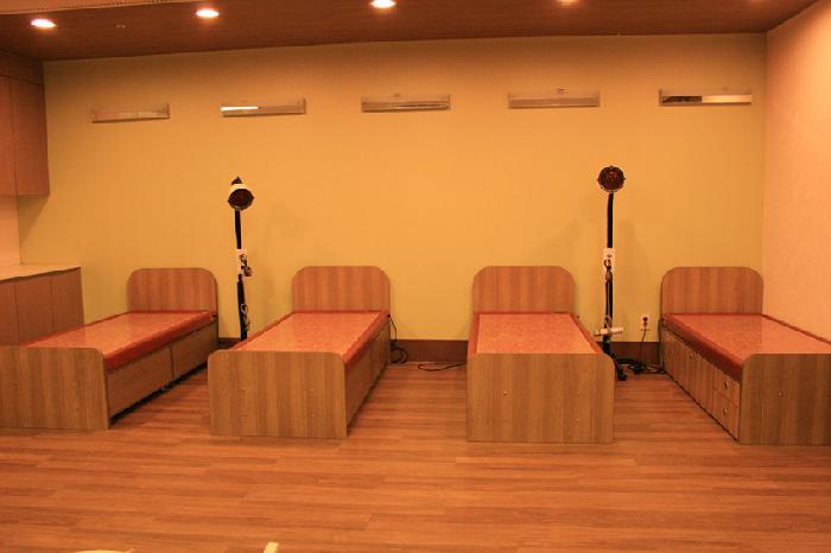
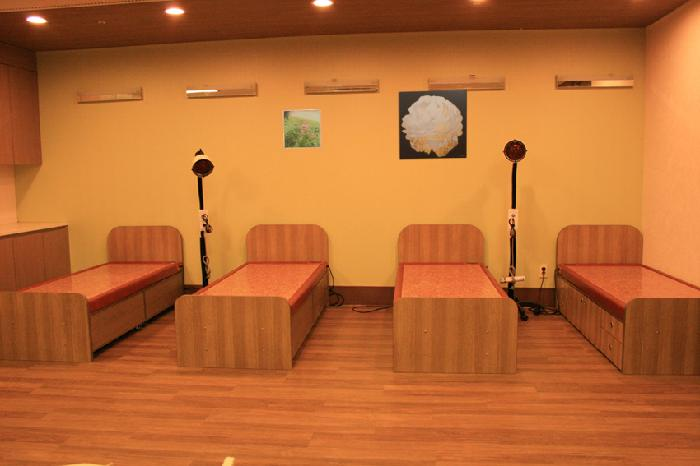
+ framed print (302, 129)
+ wall art (432, 125)
